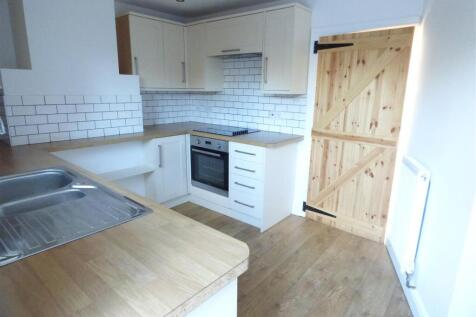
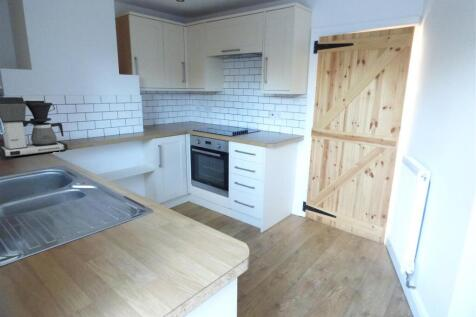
+ coffee maker (30, 123)
